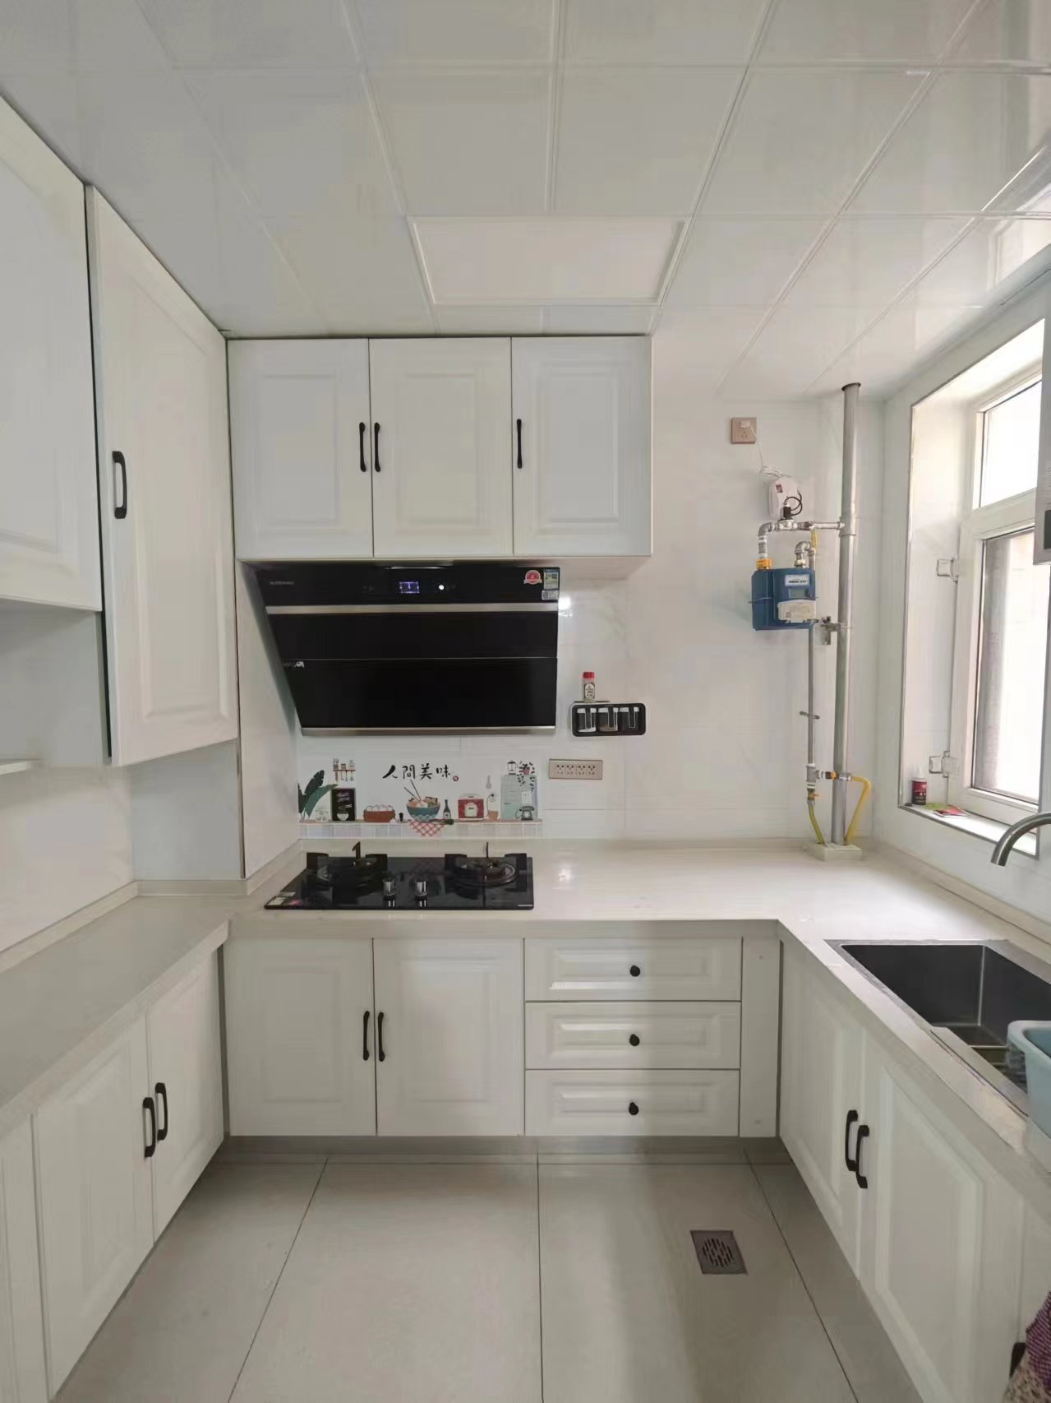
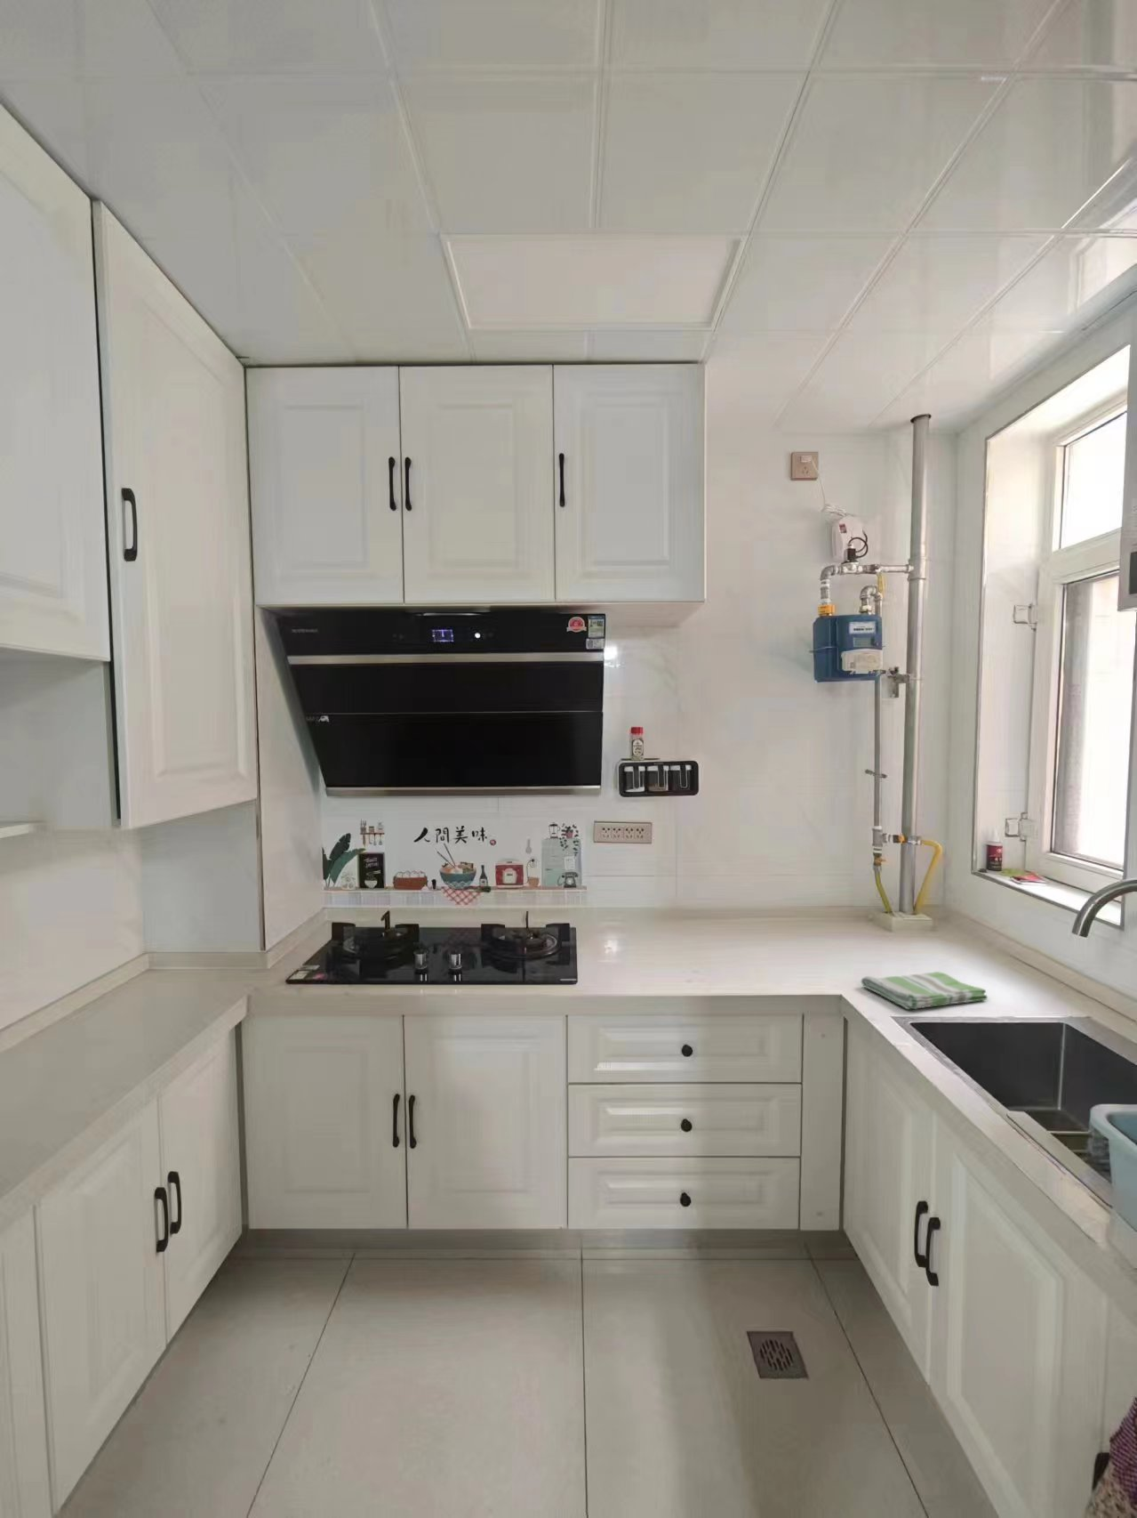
+ dish towel (922, 986)
